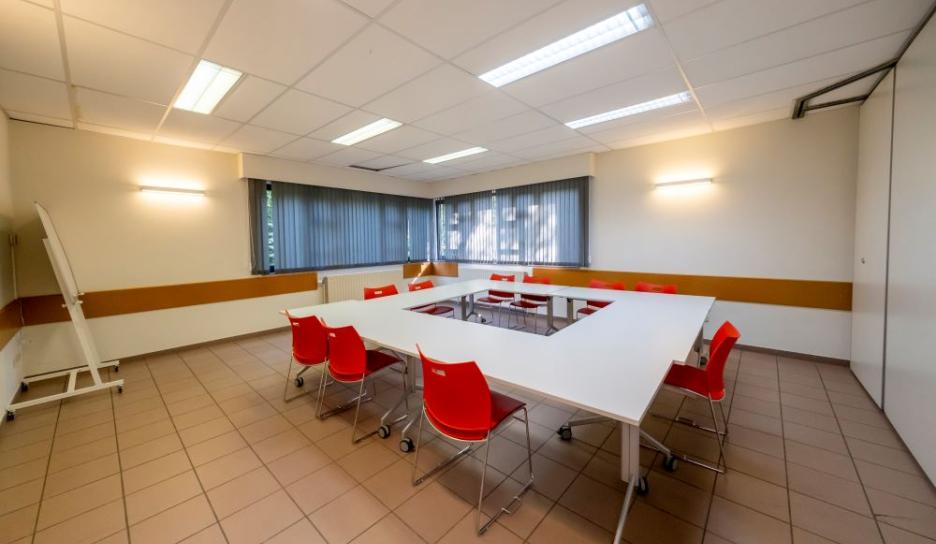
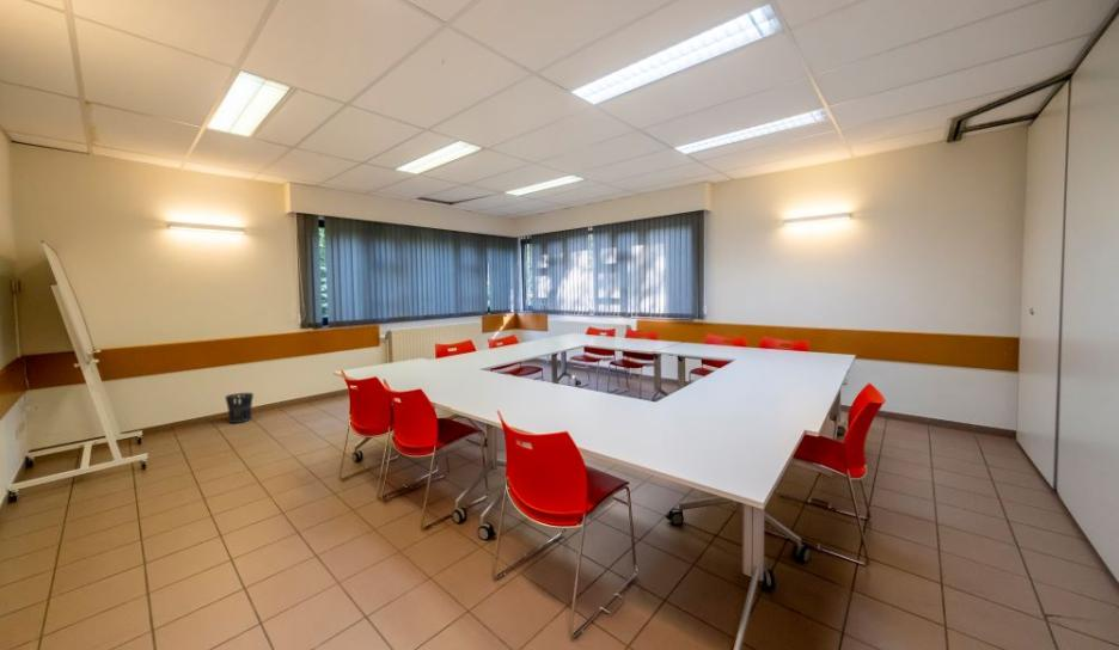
+ wastebasket (239, 407)
